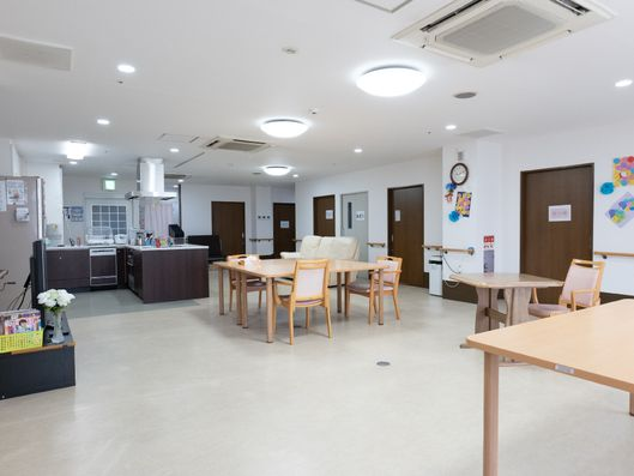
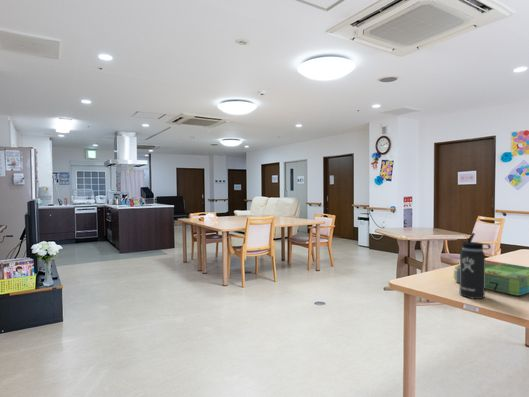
+ thermos bottle (474, 264)
+ board game (498, 275)
